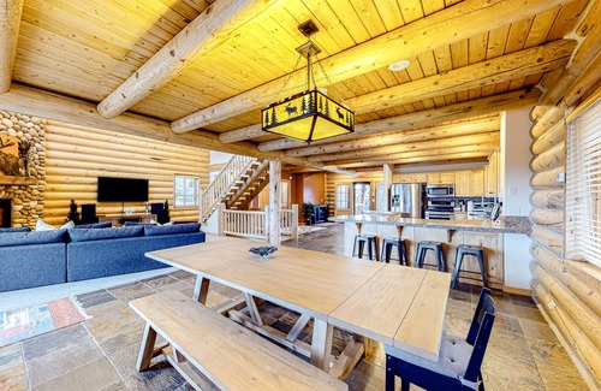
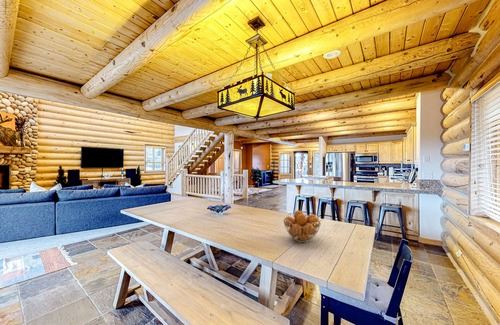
+ fruit basket (301, 225)
